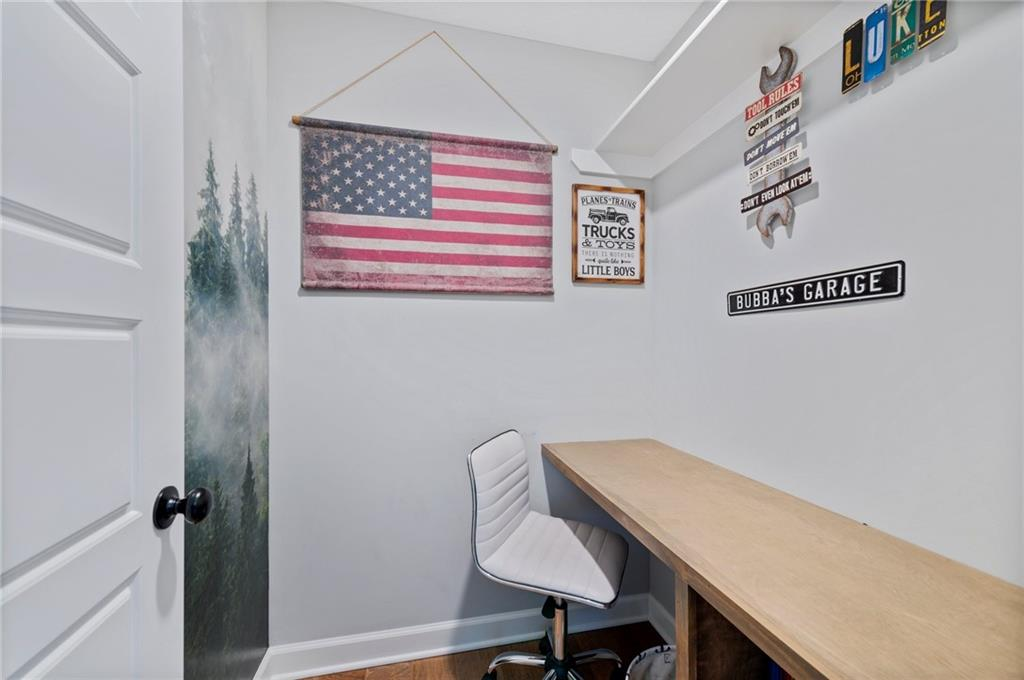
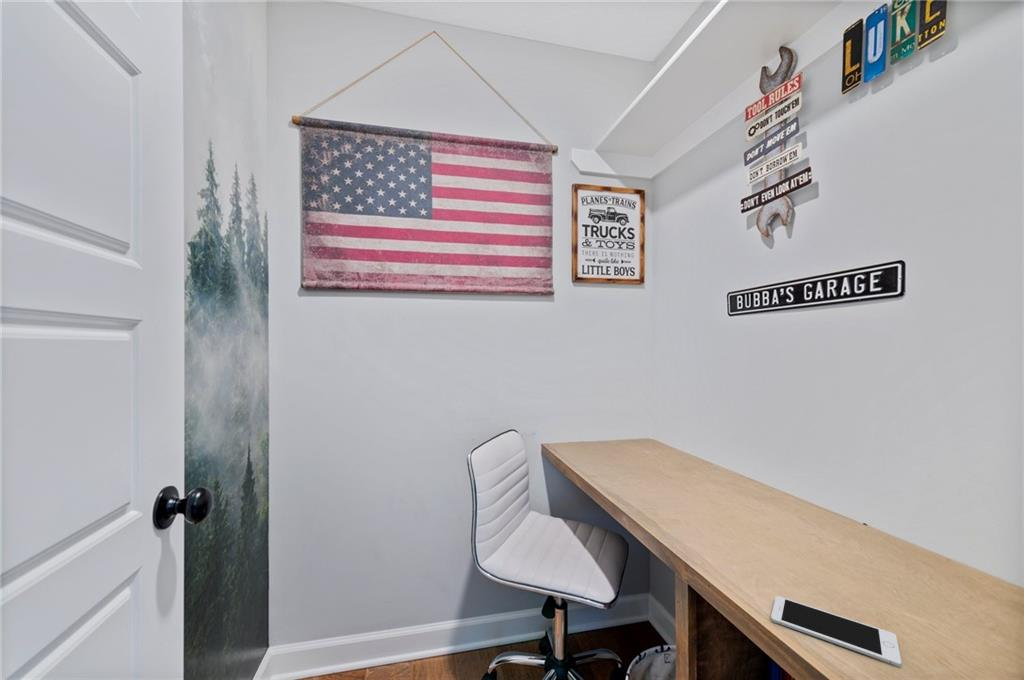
+ cell phone (831, 627)
